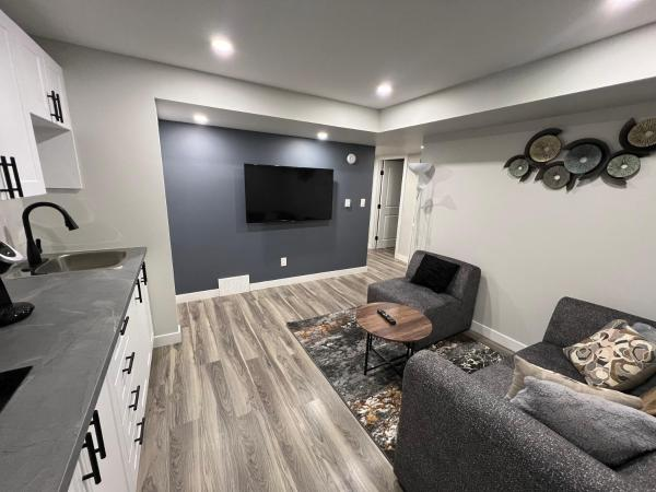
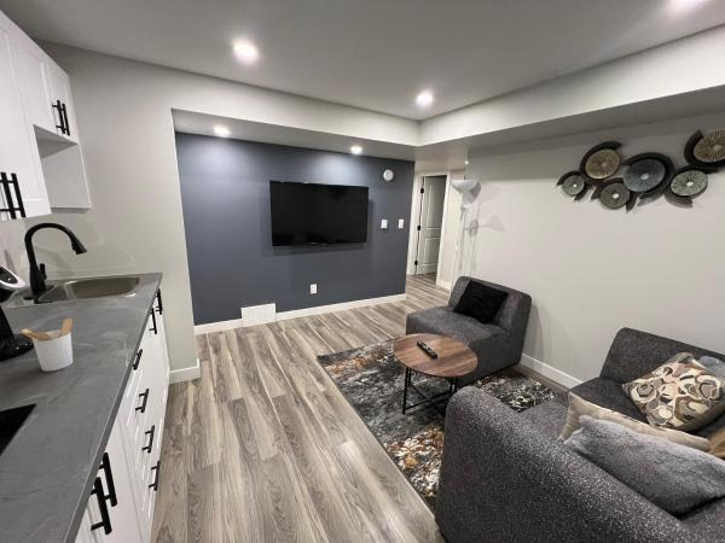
+ utensil holder (48, 345)
